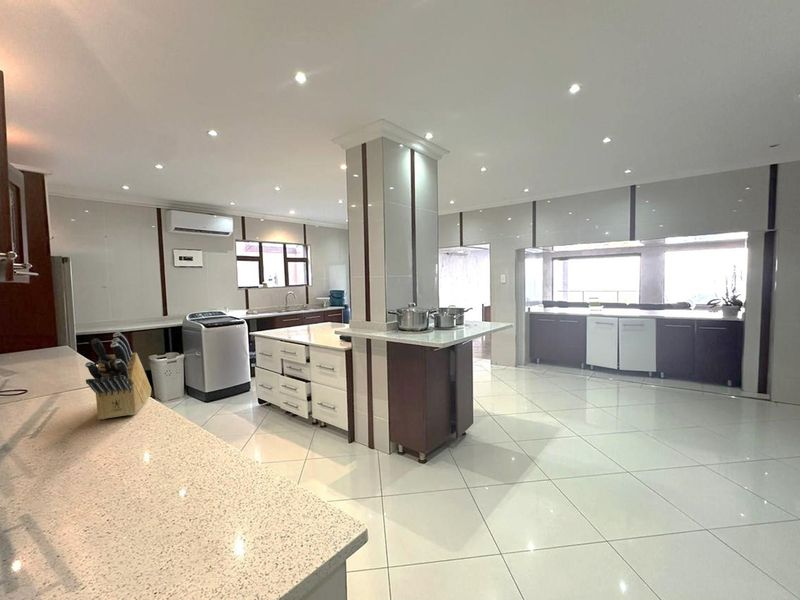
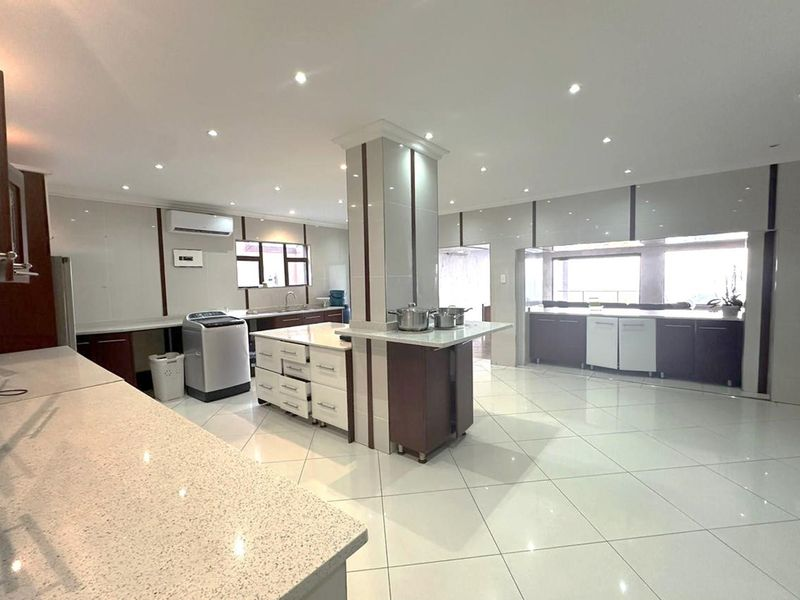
- knife block (121, 370)
